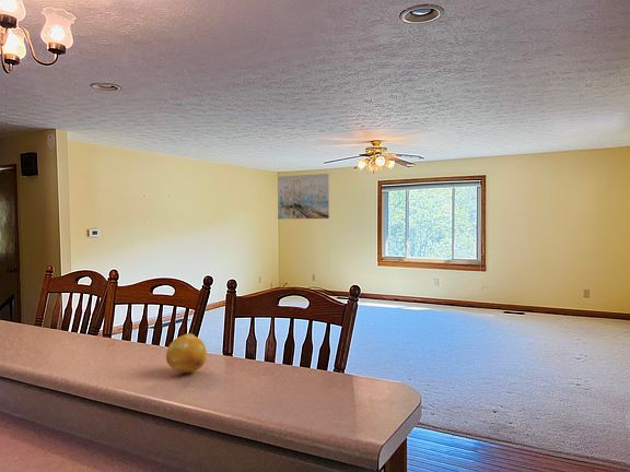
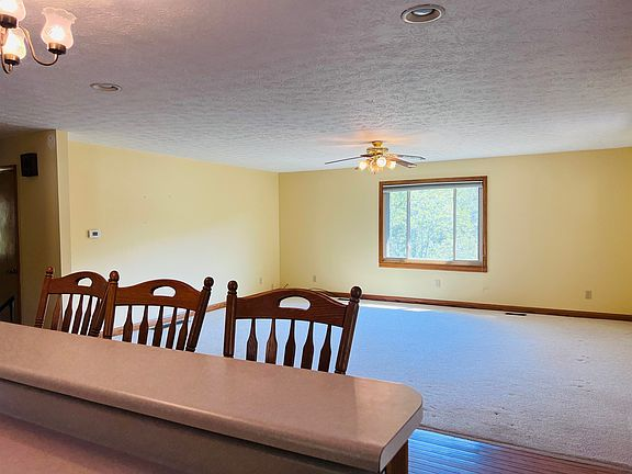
- fruit (187, 354)
- wall art (302, 197)
